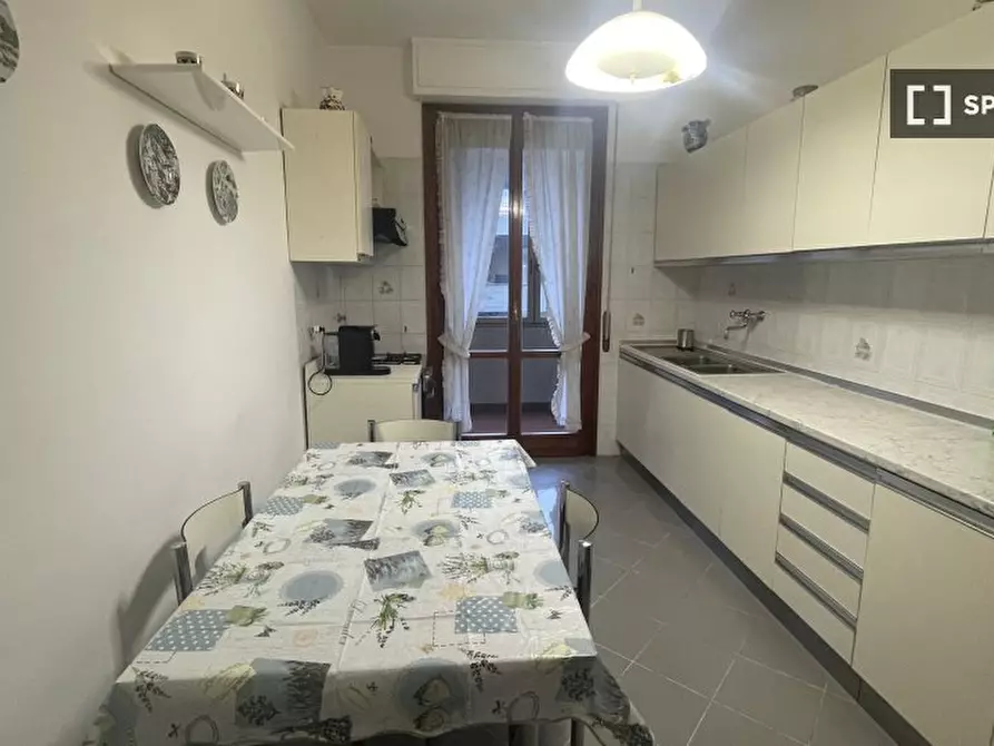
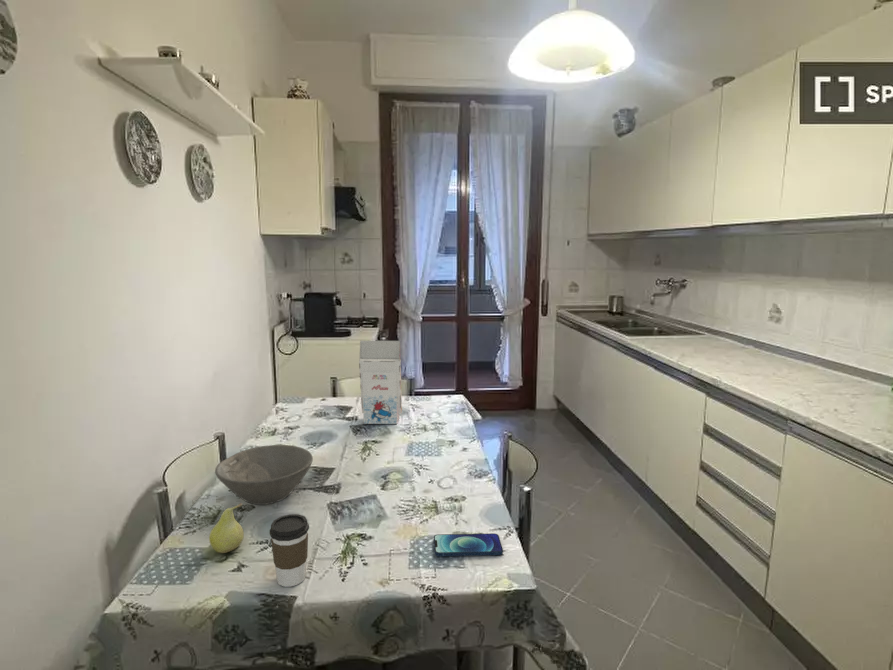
+ gift box (380, 381)
+ coffee cup (290, 550)
+ fruit (227, 525)
+ bowl (265, 478)
+ smartphone (467, 544)
